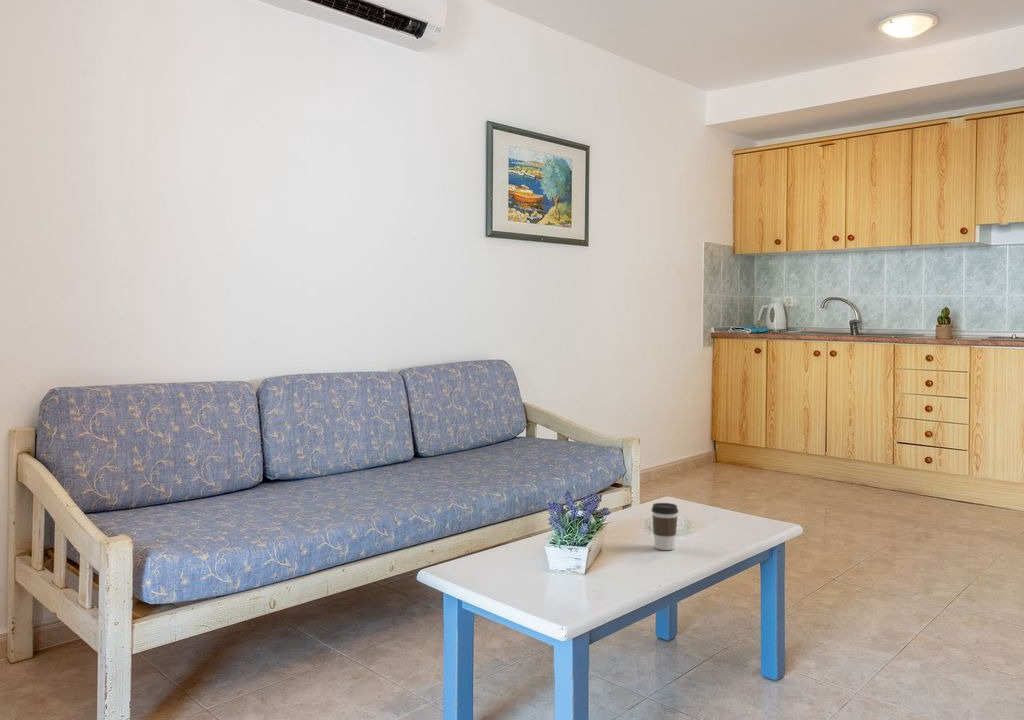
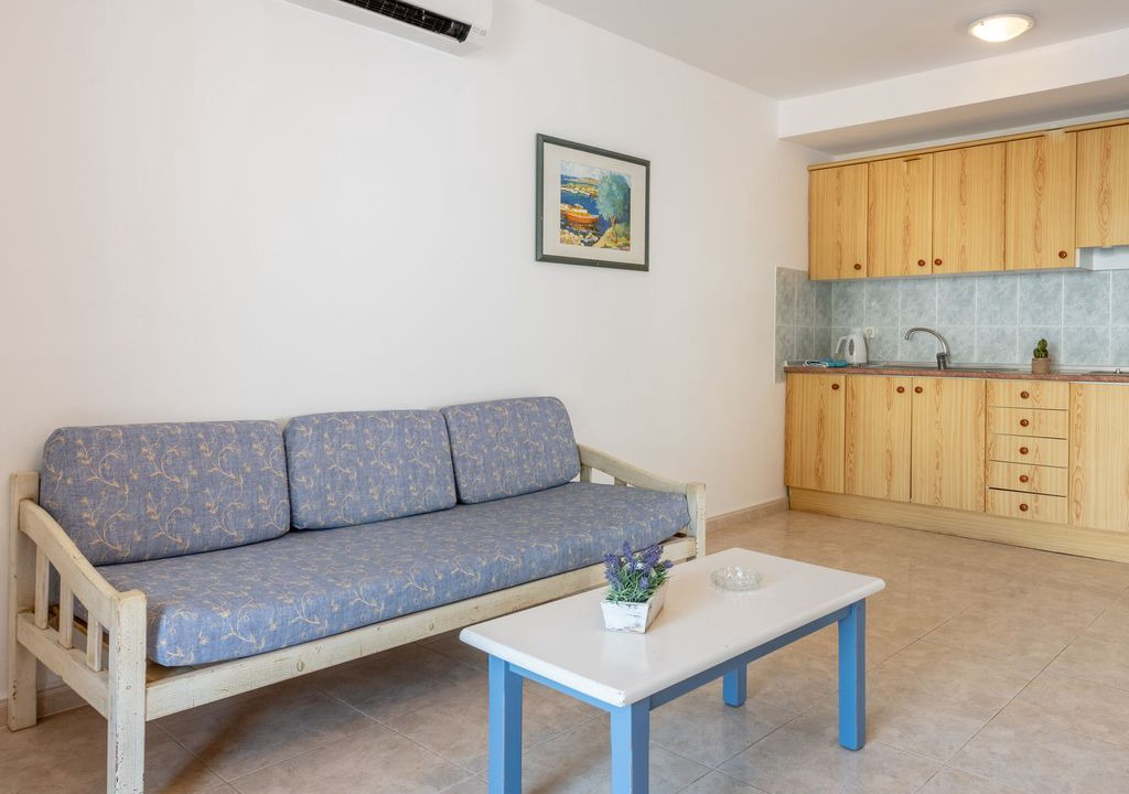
- coffee cup (664, 526)
